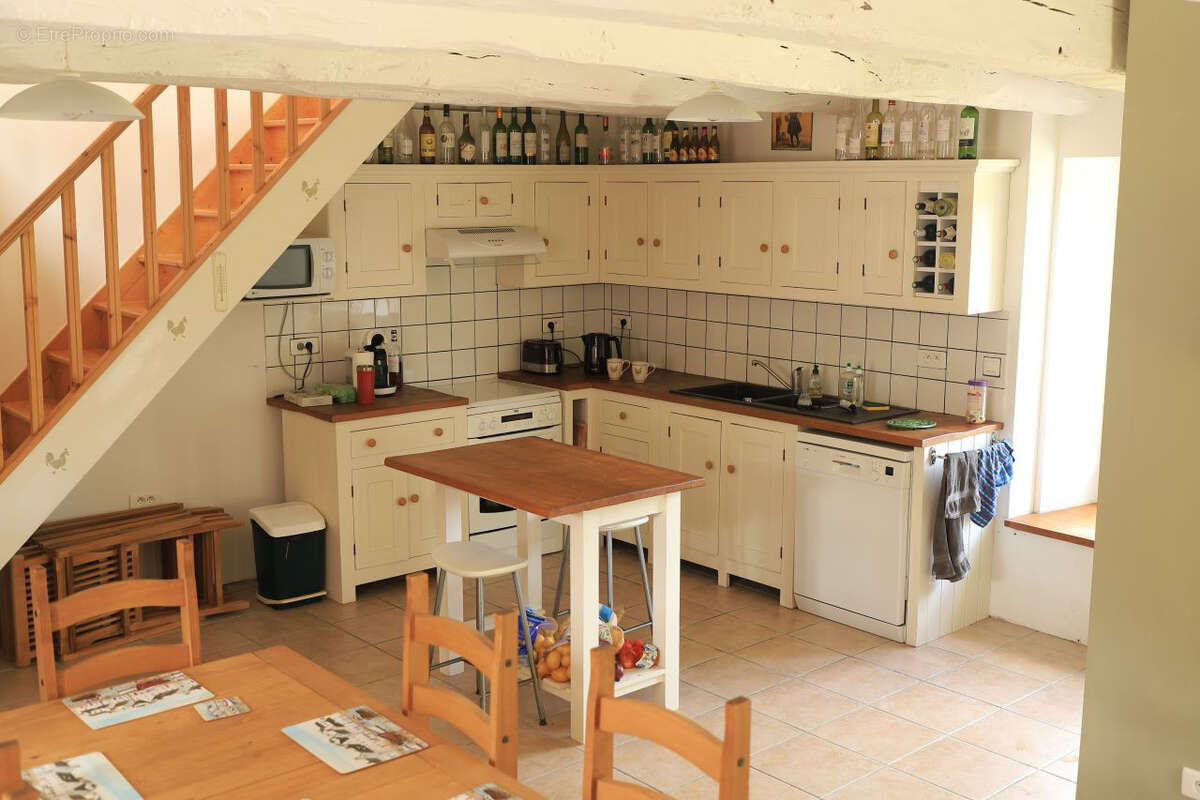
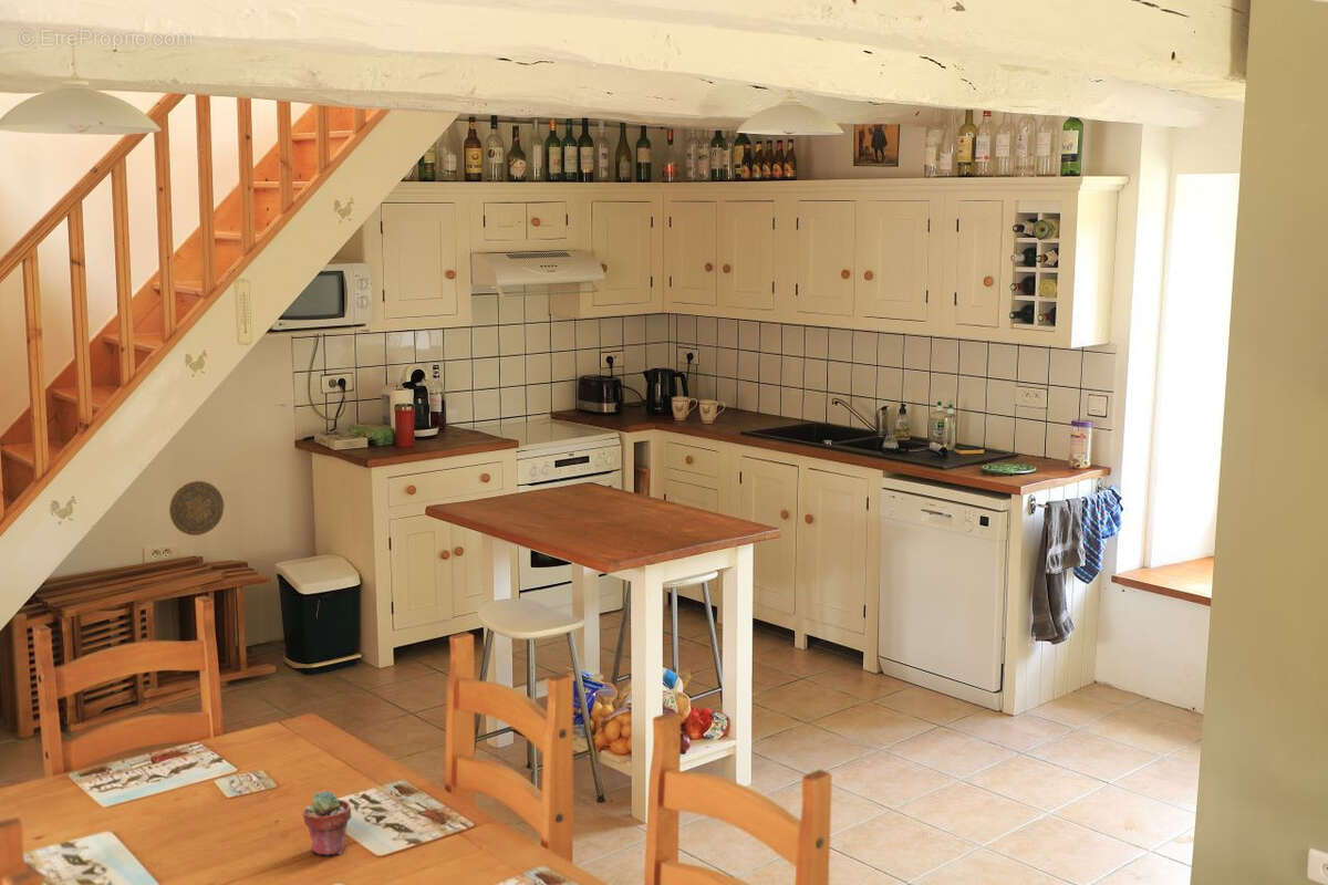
+ decorative plate (197, 508)
+ potted succulent (326, 820)
